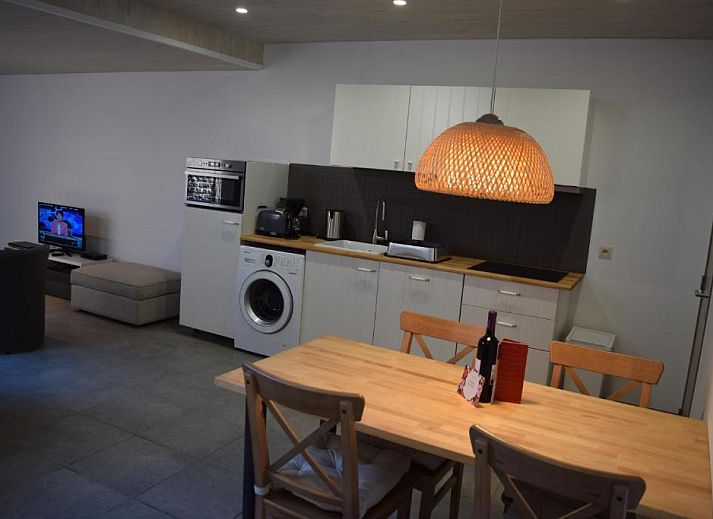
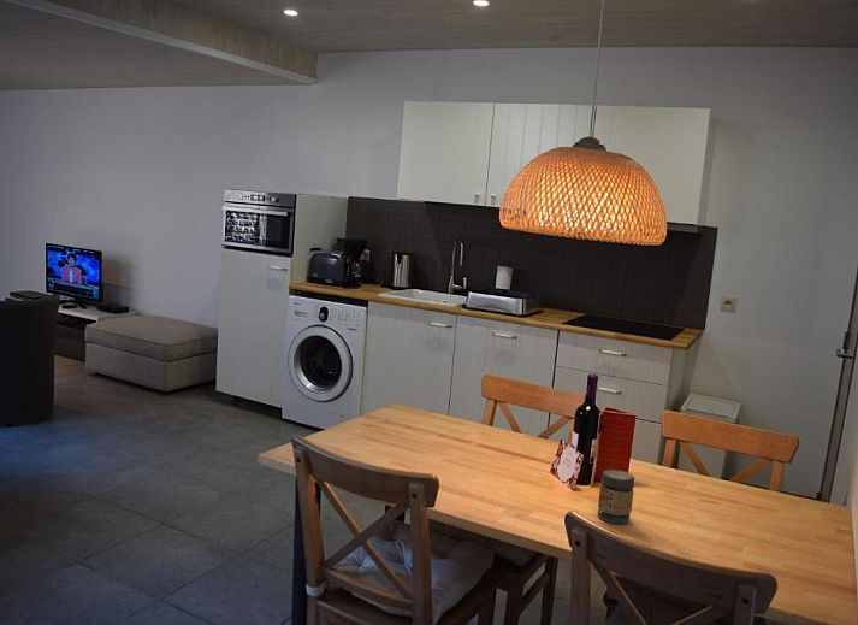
+ jar (615, 496)
